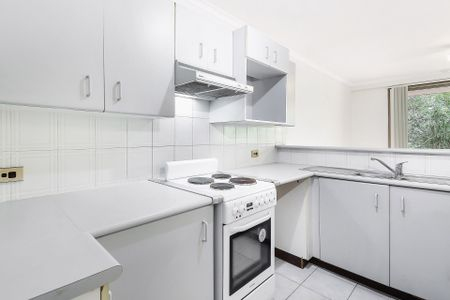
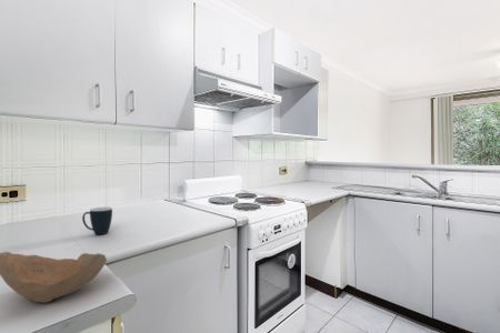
+ mug (97, 221)
+ bowl (56, 268)
